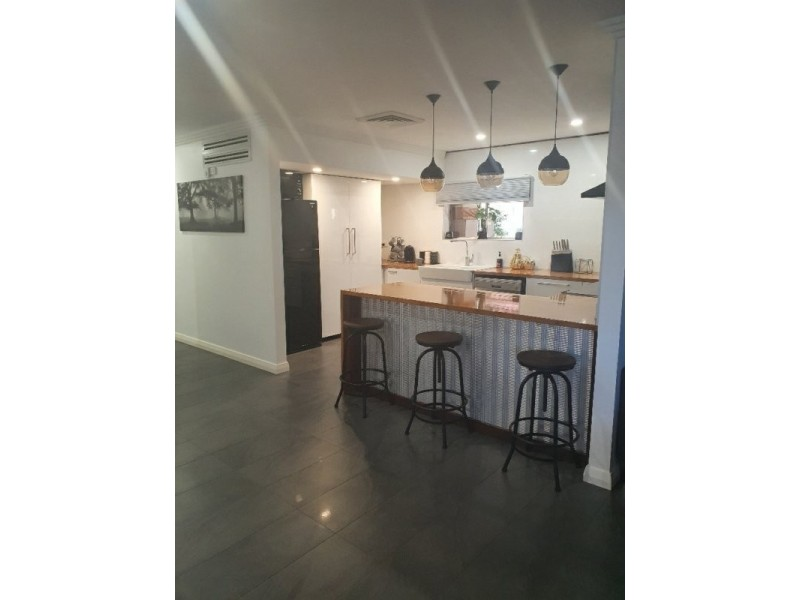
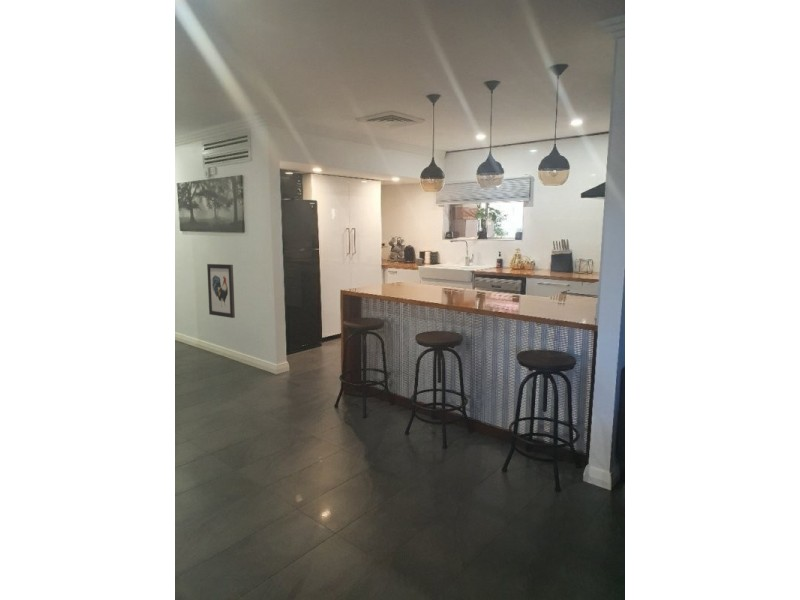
+ wall art (220, 290)
